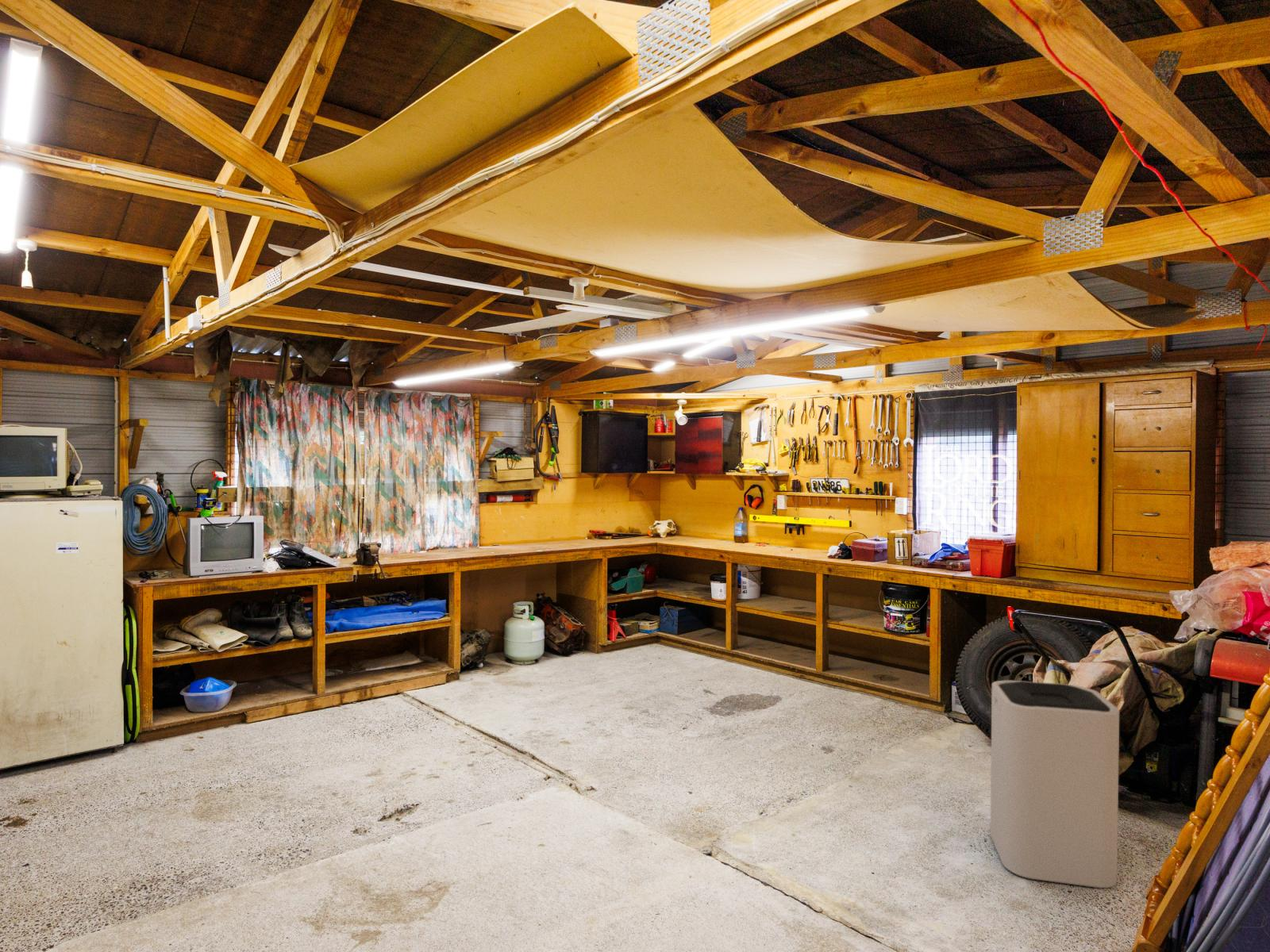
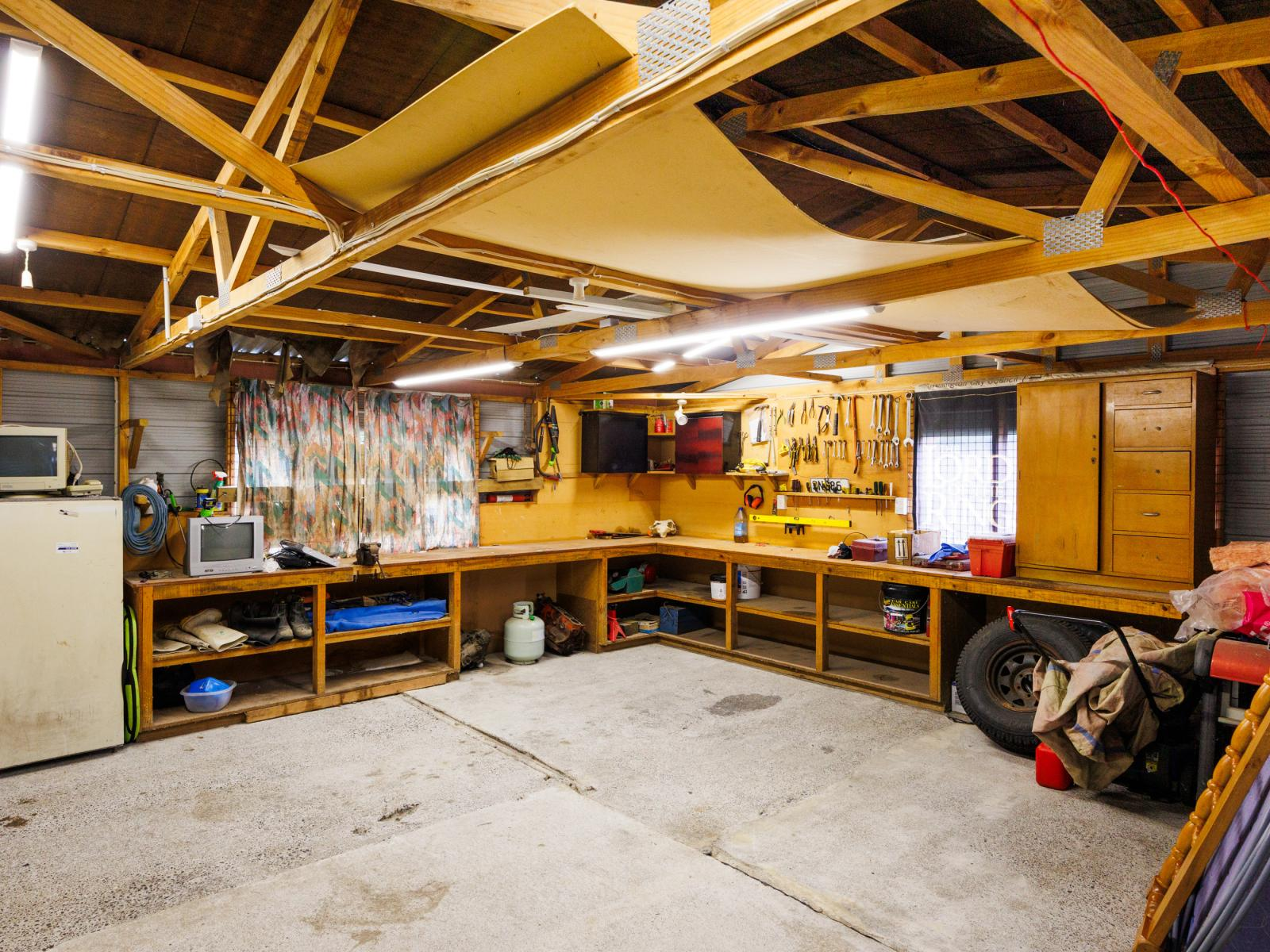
- trash can (1050, 775)
